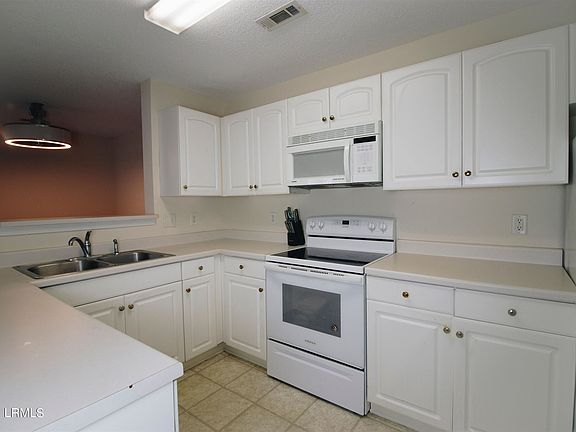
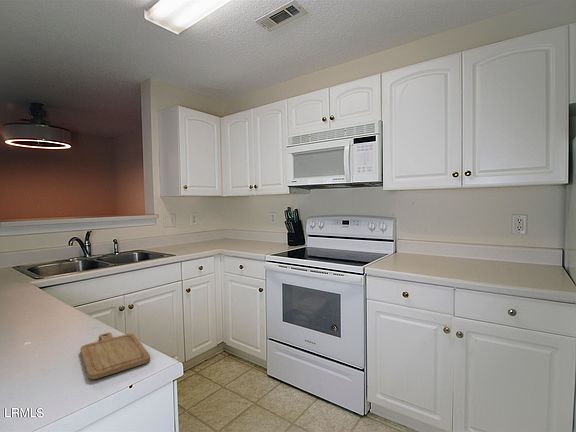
+ chopping board (112, 349)
